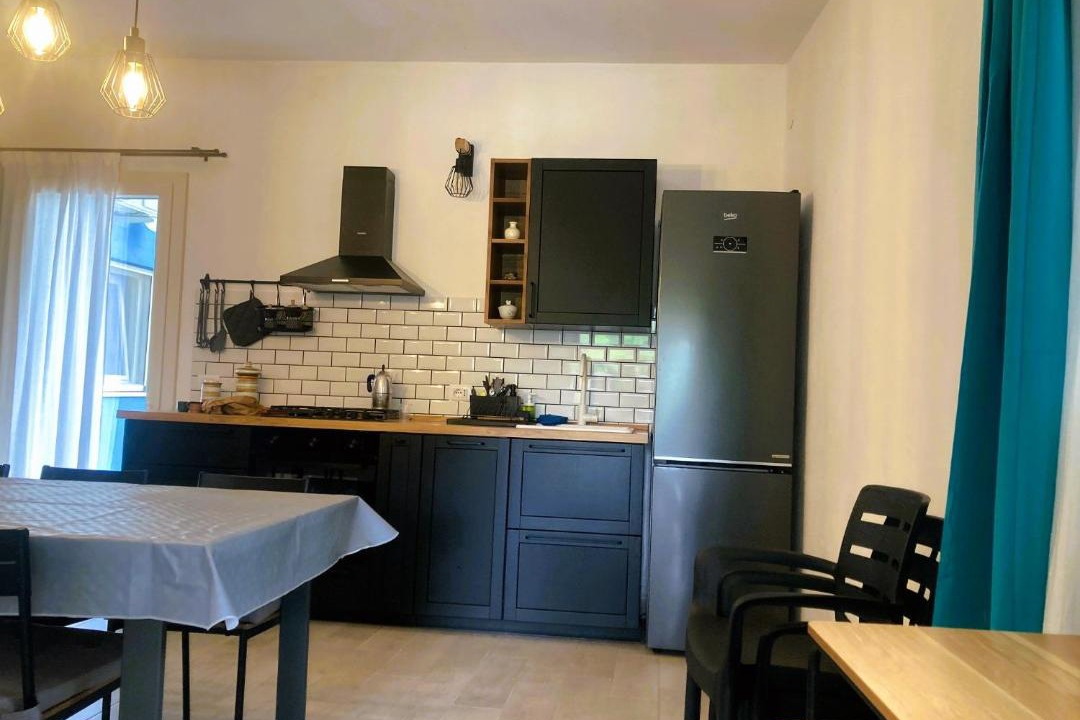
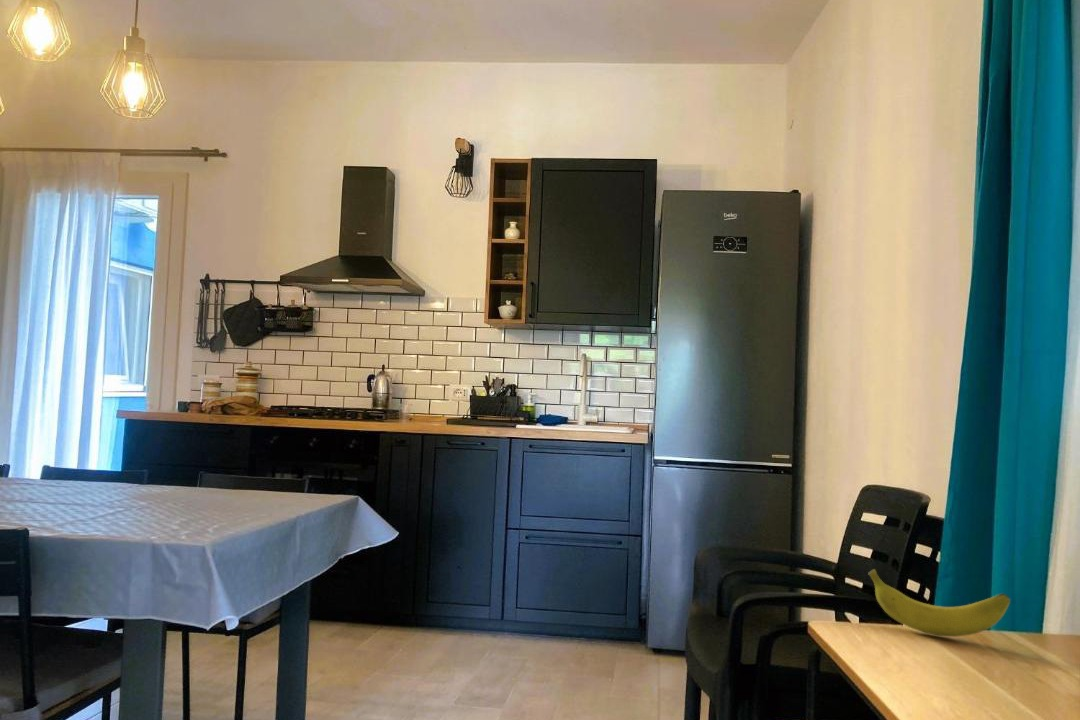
+ banana (934, 607)
